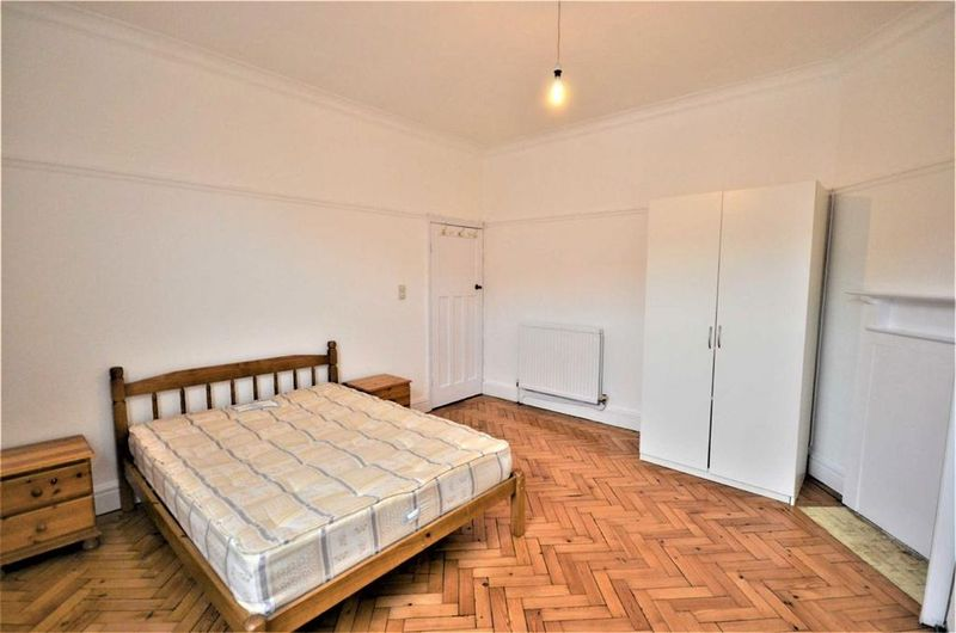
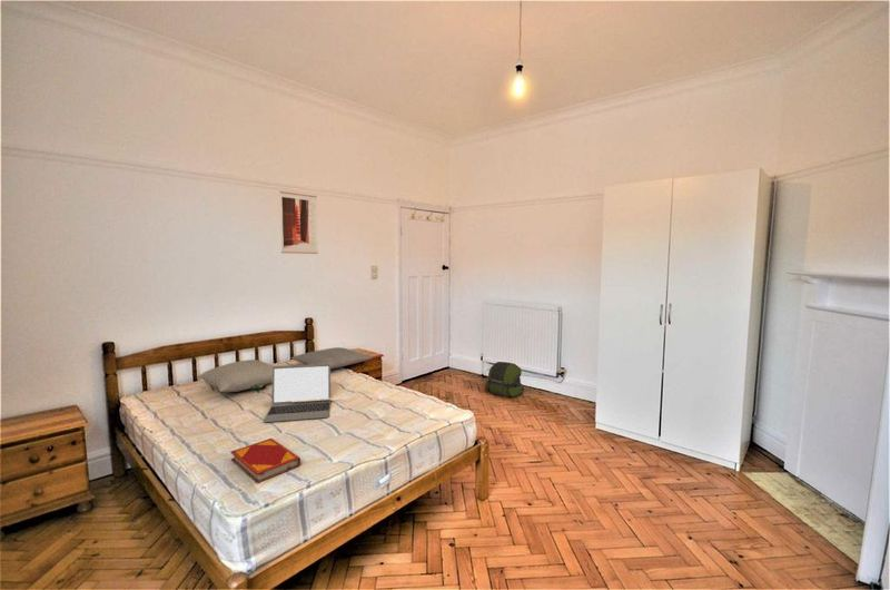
+ laptop (299, 391)
+ backpack (507, 375)
+ pillow (332, 357)
+ wall art (299, 224)
+ pillow (243, 374)
+ hardback book (265, 458)
